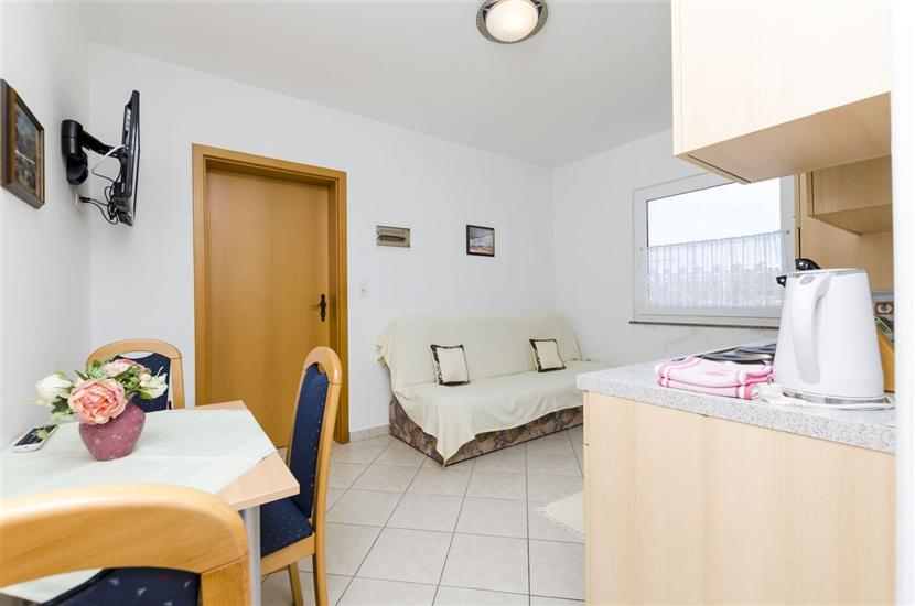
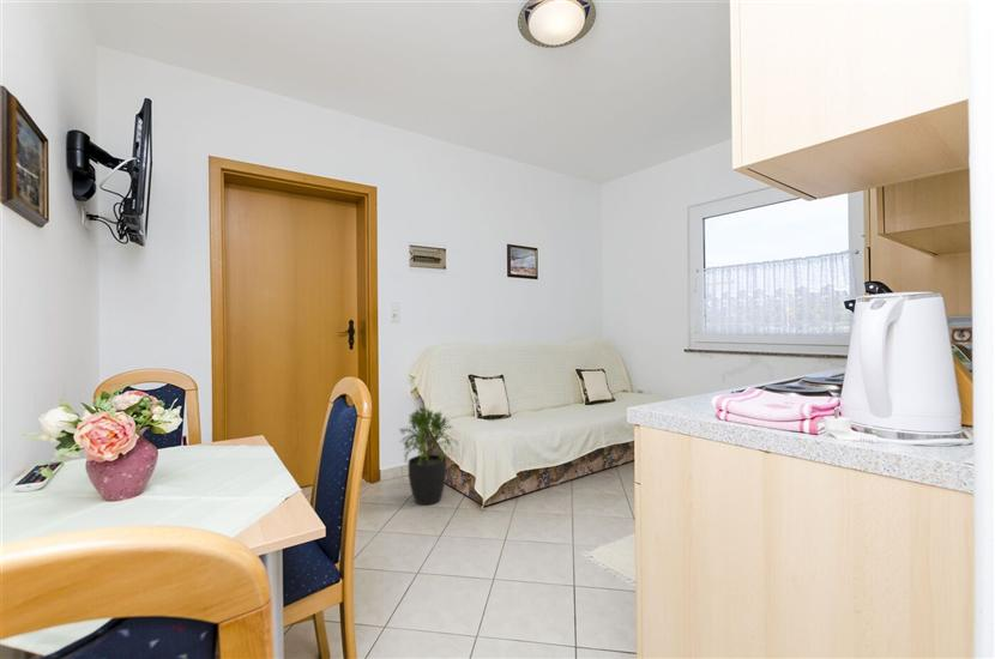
+ potted plant (427, 451)
